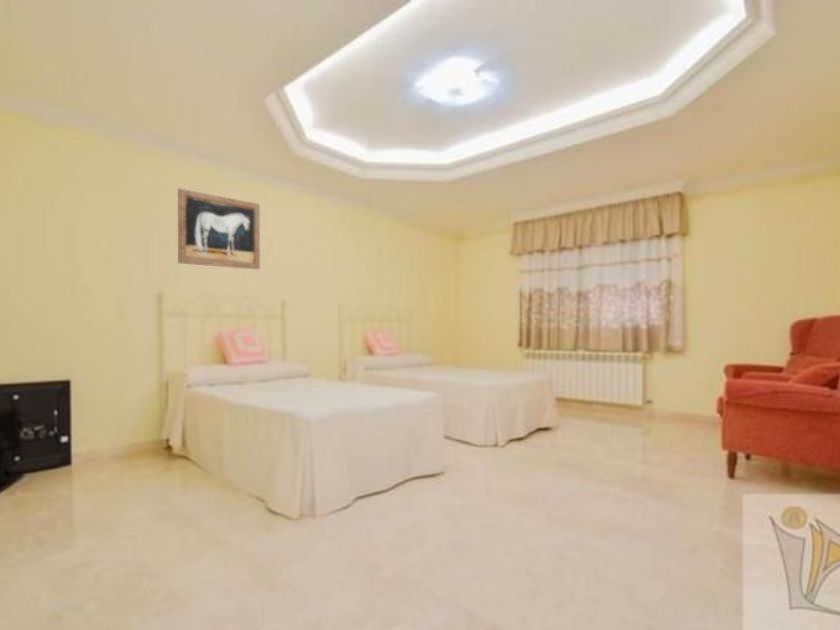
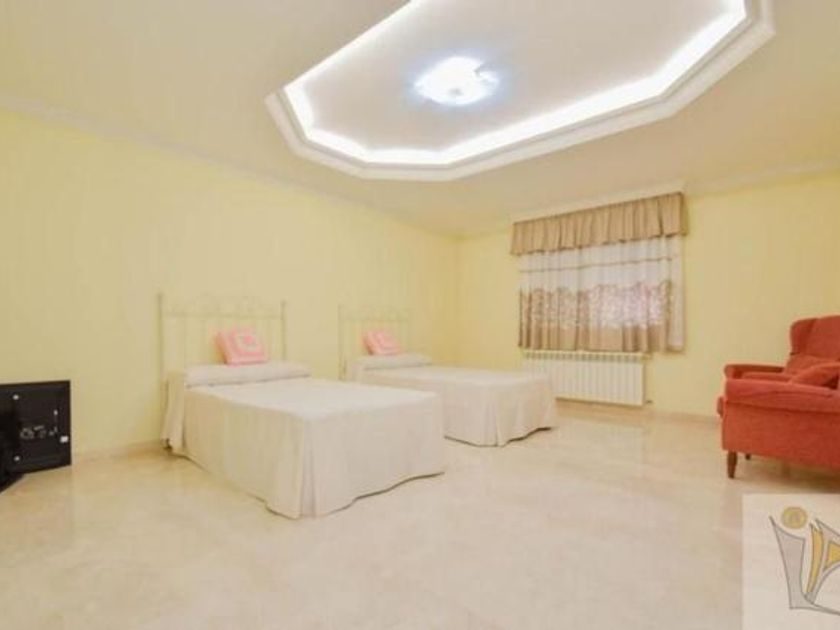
- wall art (221, 231)
